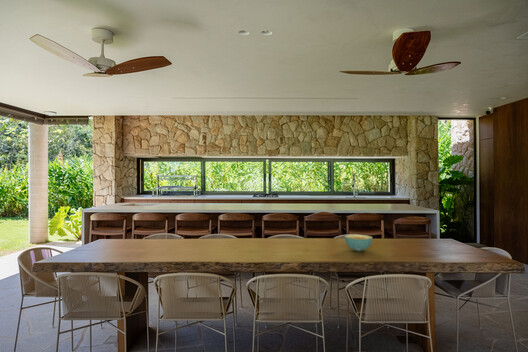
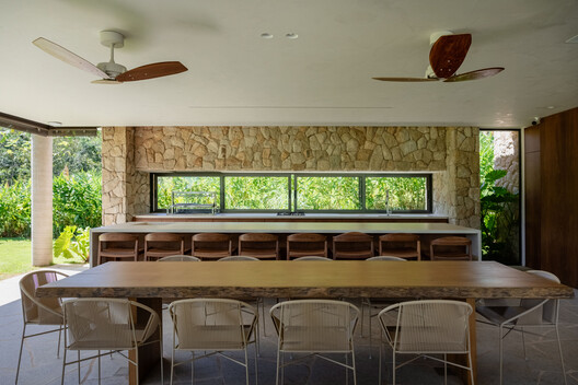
- cereal bowl (358, 243)
